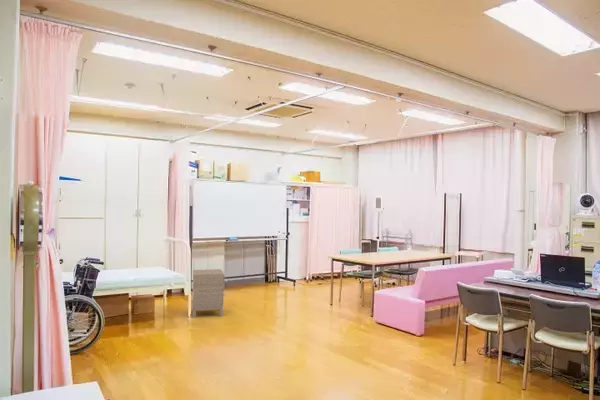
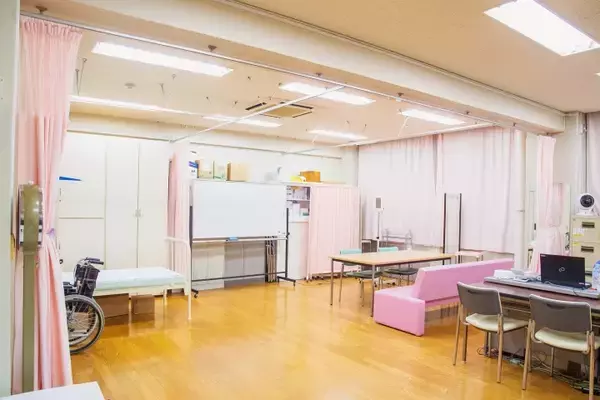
- nightstand (209, 292)
